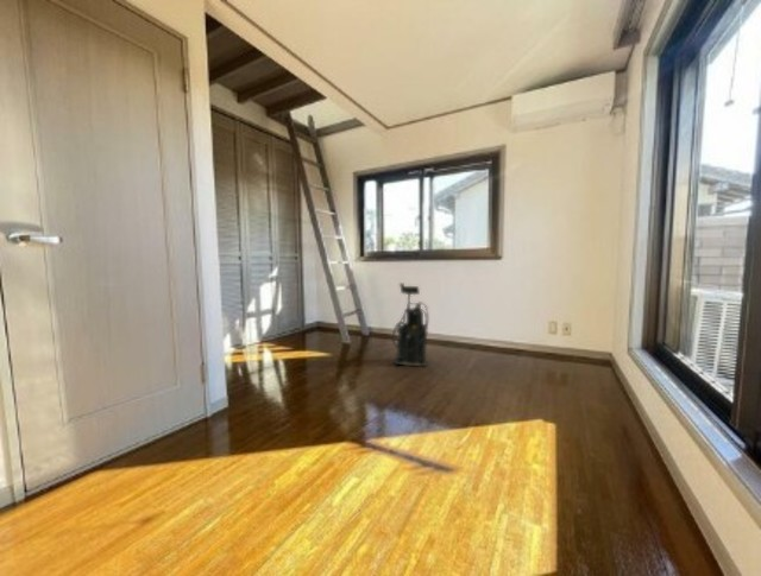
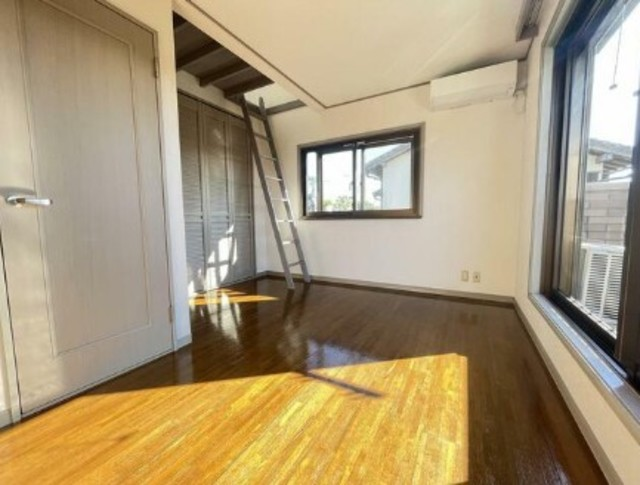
- vacuum cleaner (410, 323)
